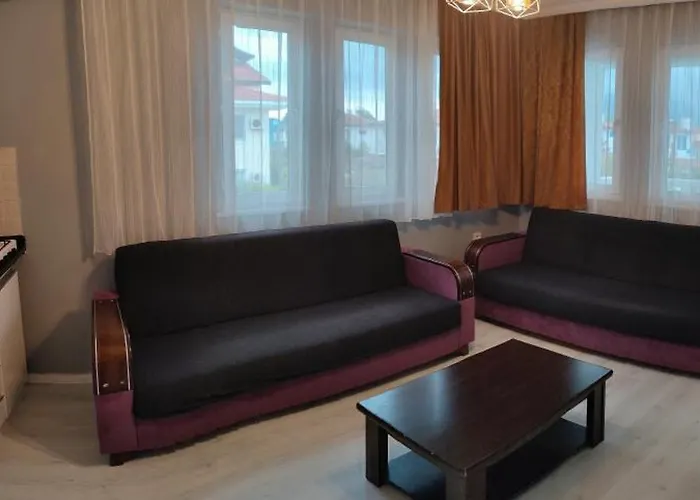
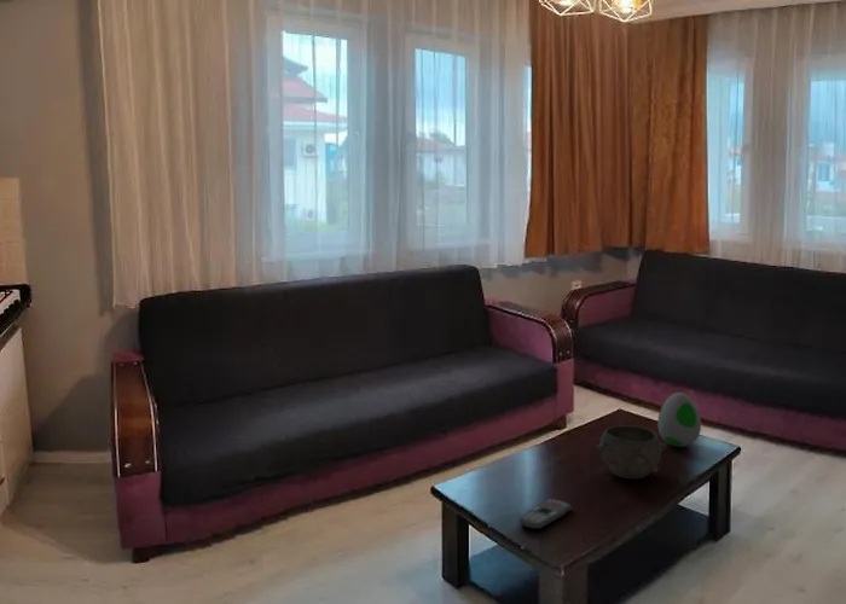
+ remote control (544, 513)
+ decorative egg (679, 419)
+ bowl (630, 453)
